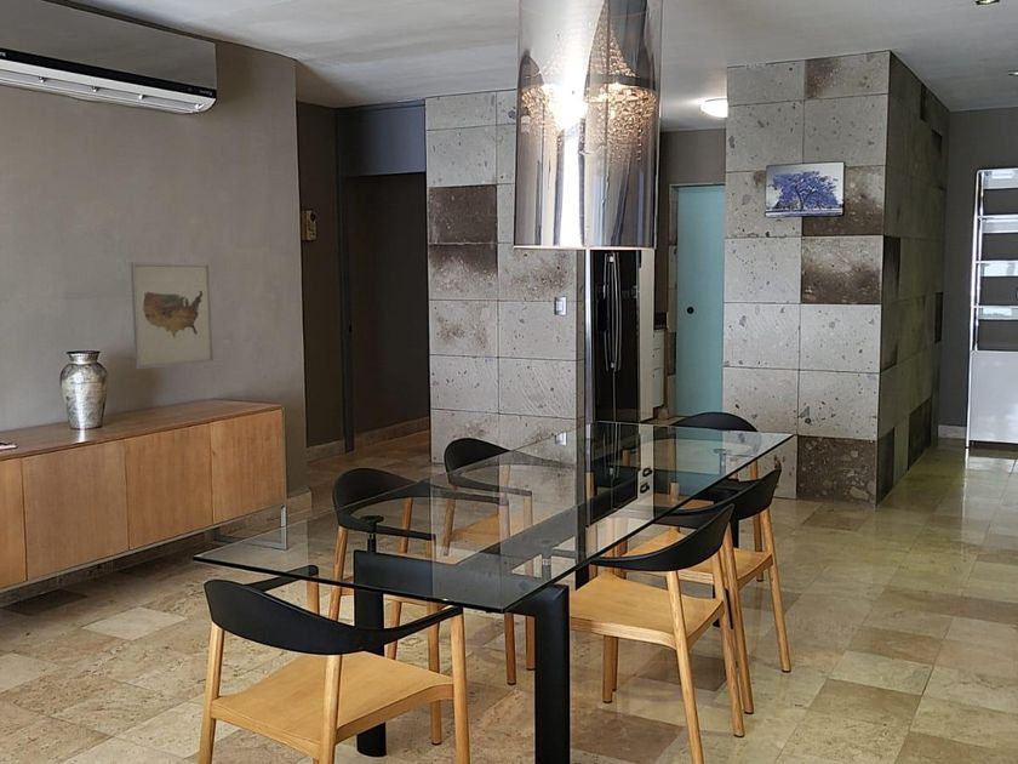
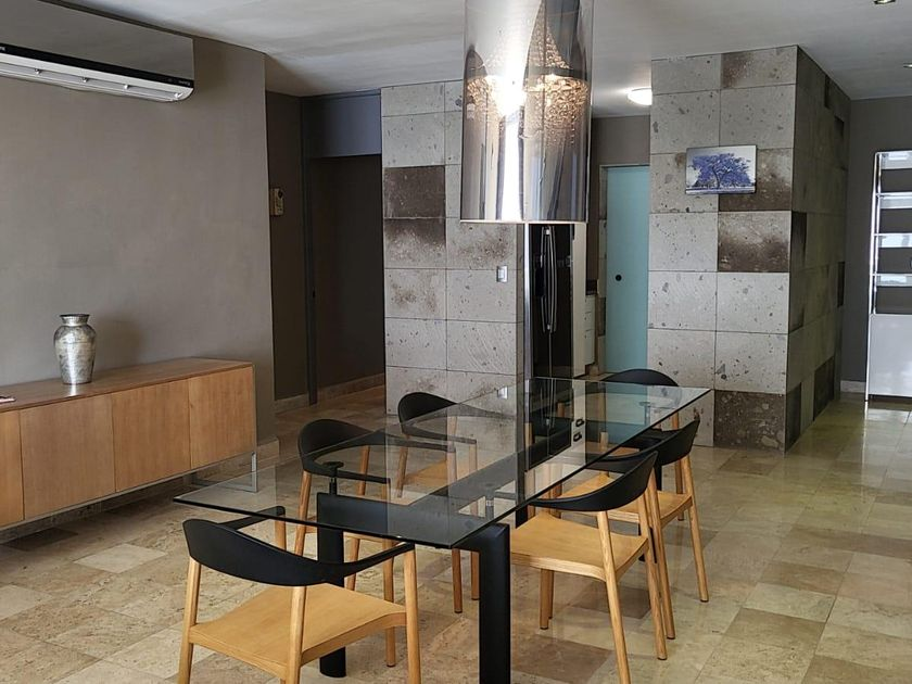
- wall art (173, 314)
